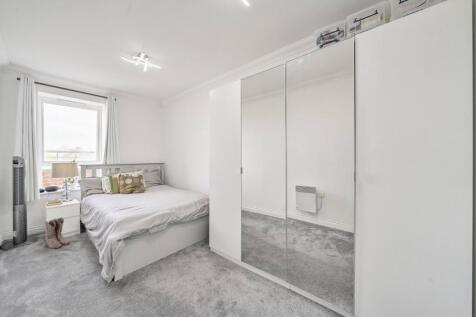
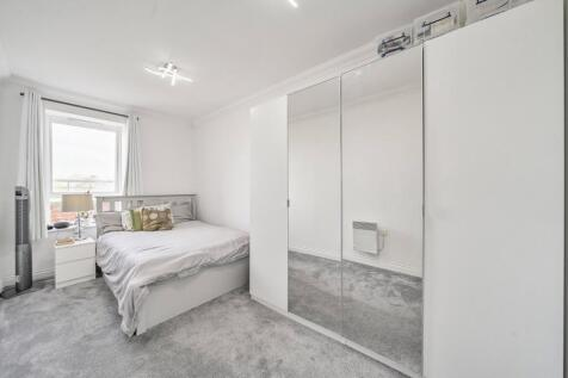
- boots (57, 231)
